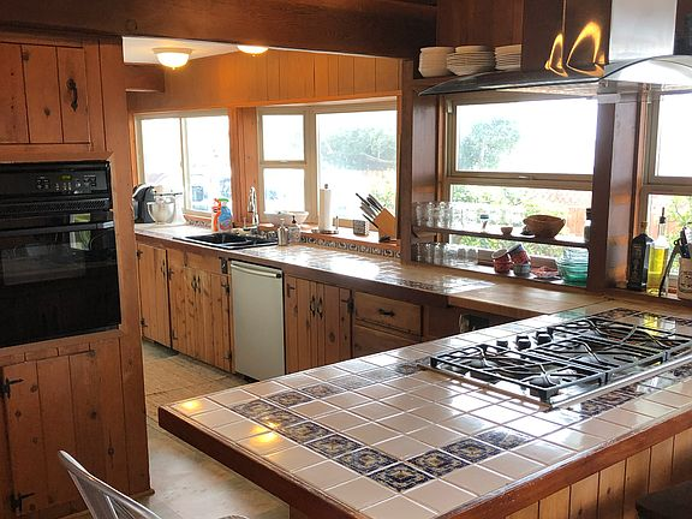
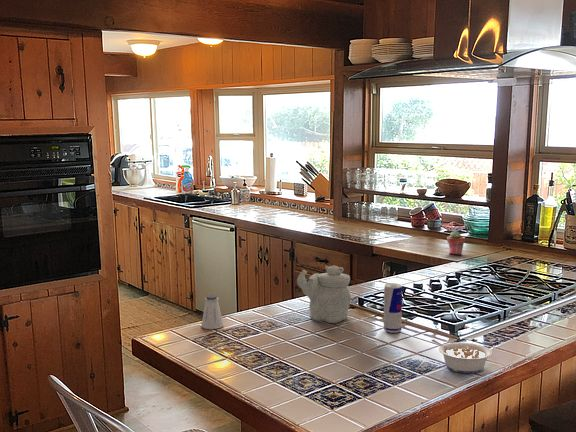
+ saltshaker (212, 310)
+ teapot (323, 290)
+ legume (462, 357)
+ beverage can (392, 307)
+ potted succulent (455, 242)
